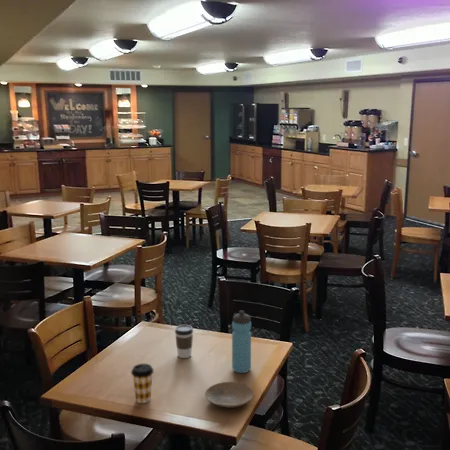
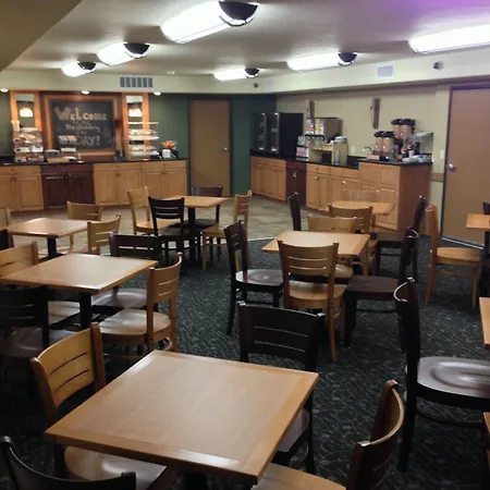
- coffee cup (184, 341)
- coffee cup (142, 383)
- plate (229, 396)
- water bottle (241, 340)
